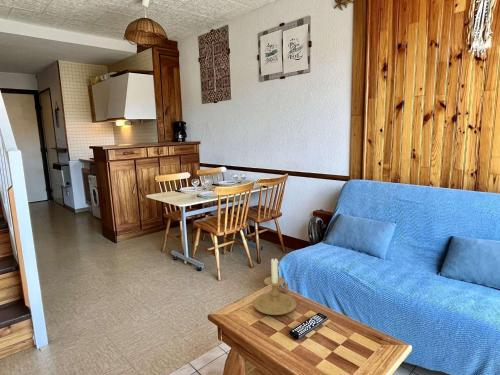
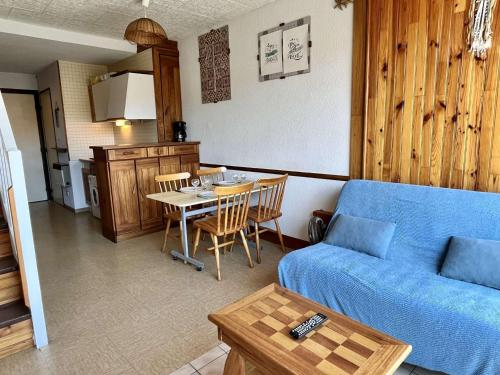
- candle holder (274, 282)
